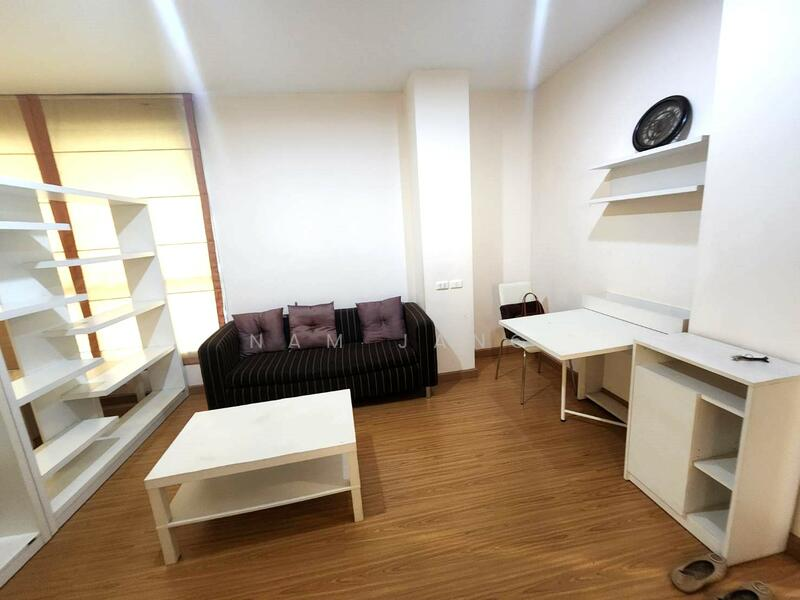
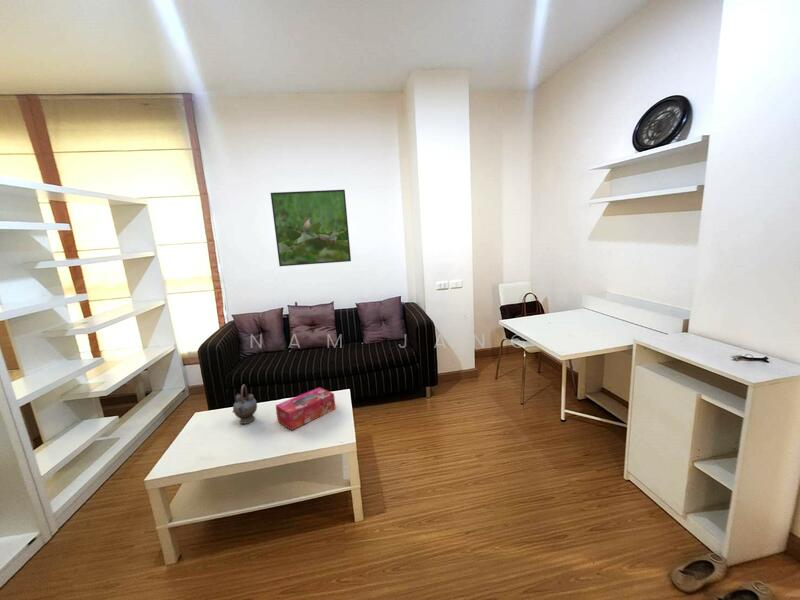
+ tissue box (306, 407)
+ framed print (312, 228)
+ teapot (243, 404)
